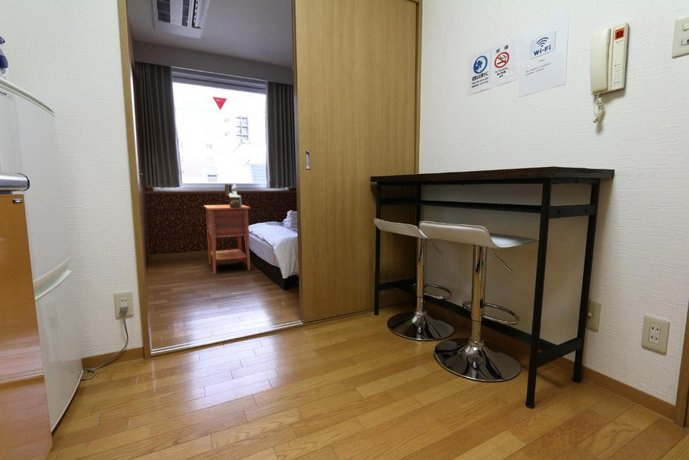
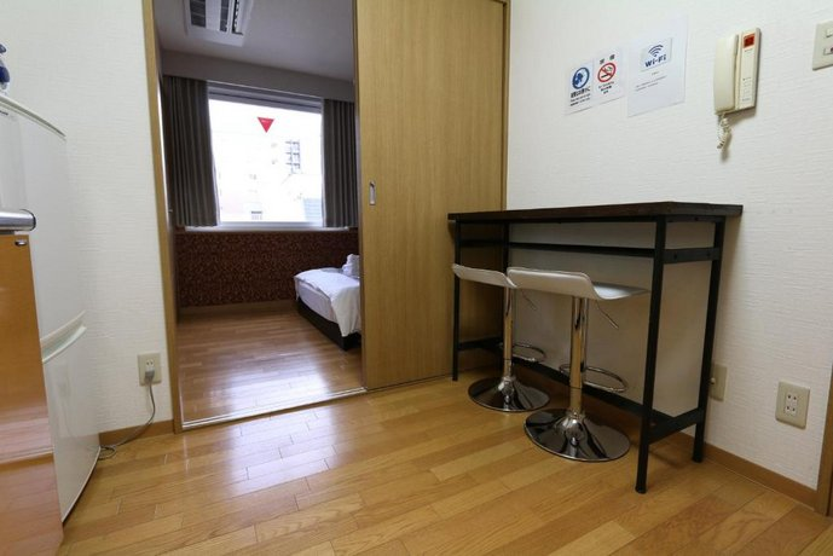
- lighter (233, 195)
- nightstand (227, 236)
